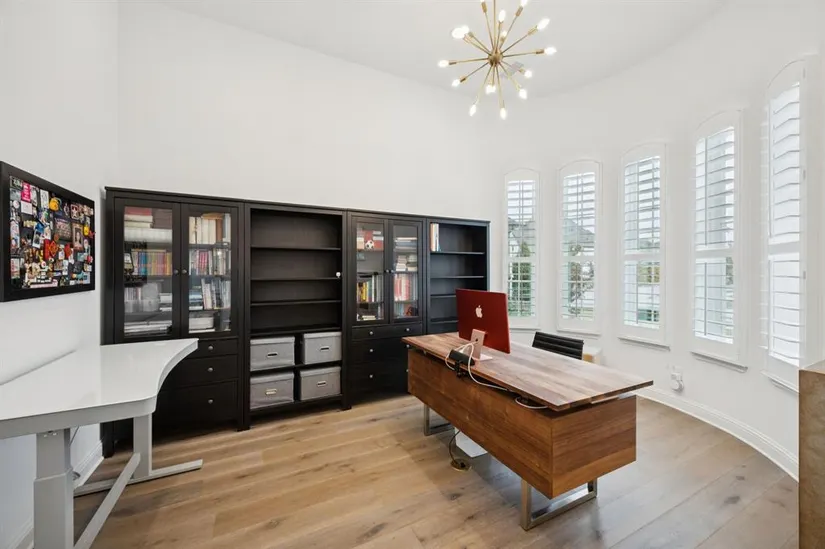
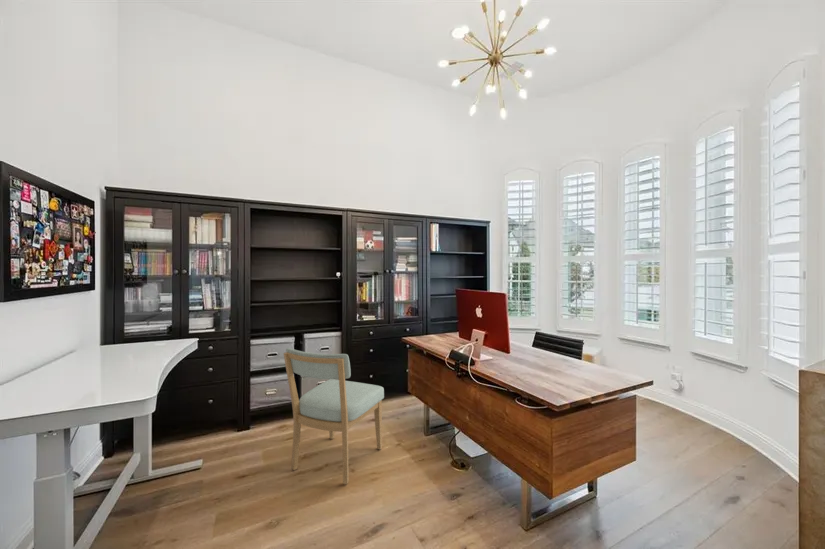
+ chair (335, 402)
